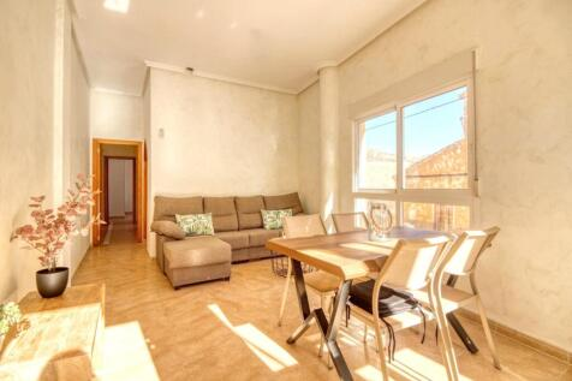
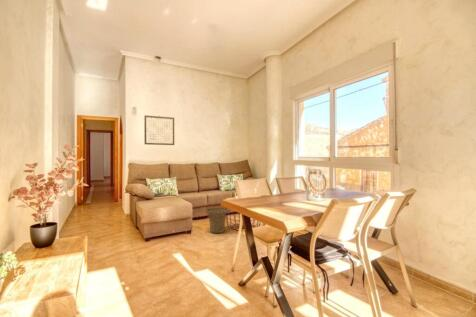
+ wall art (159, 129)
+ basket (217, 220)
